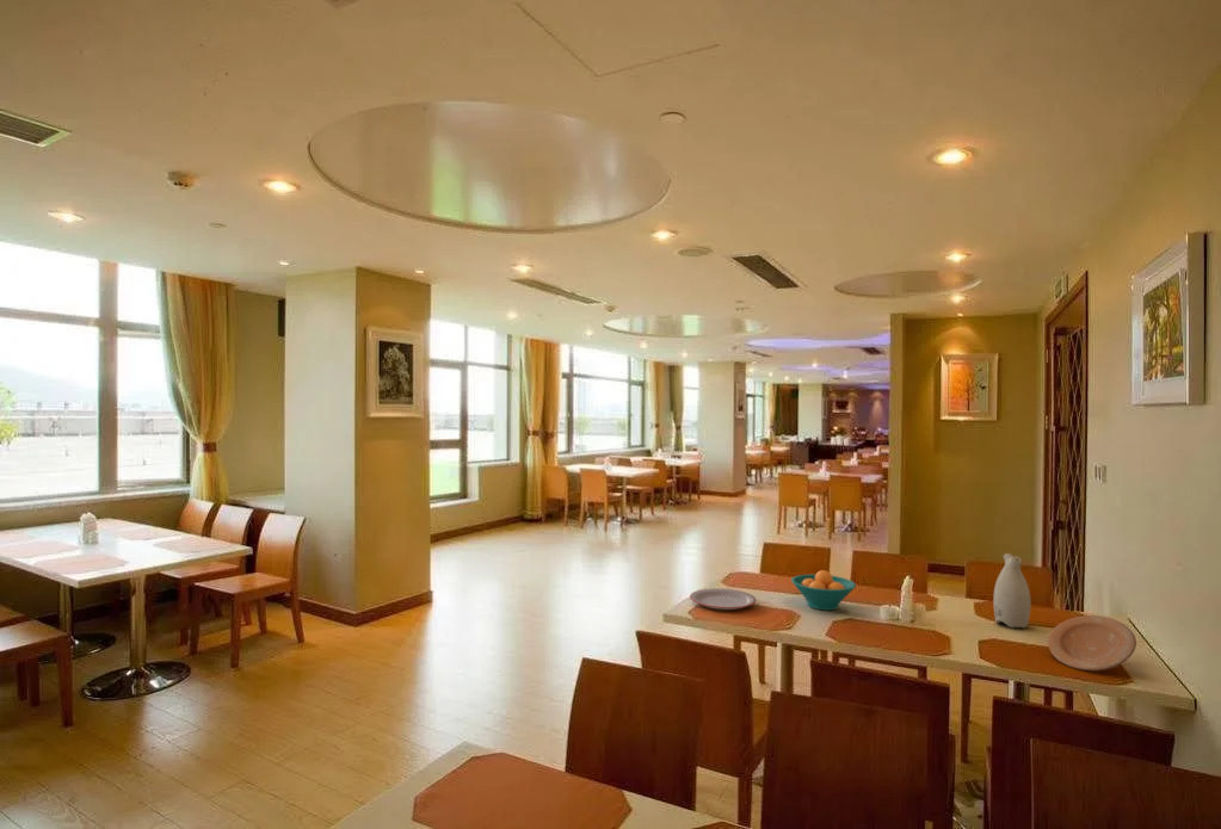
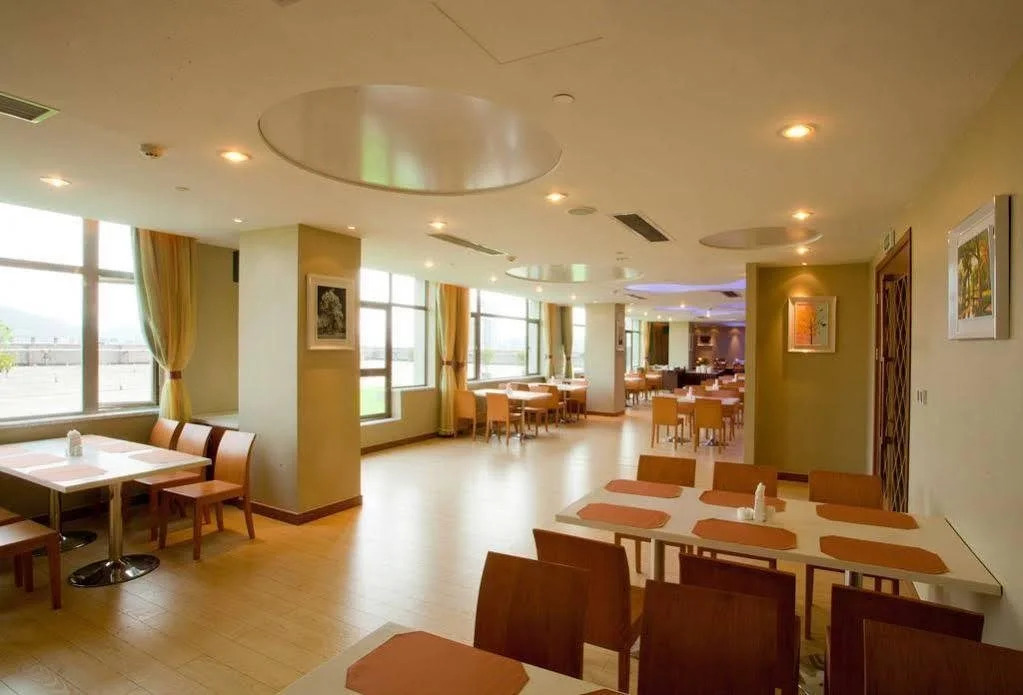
- vase (1011, 589)
- fruit bowl (822, 588)
- plate (1090, 642)
- plate (722, 600)
